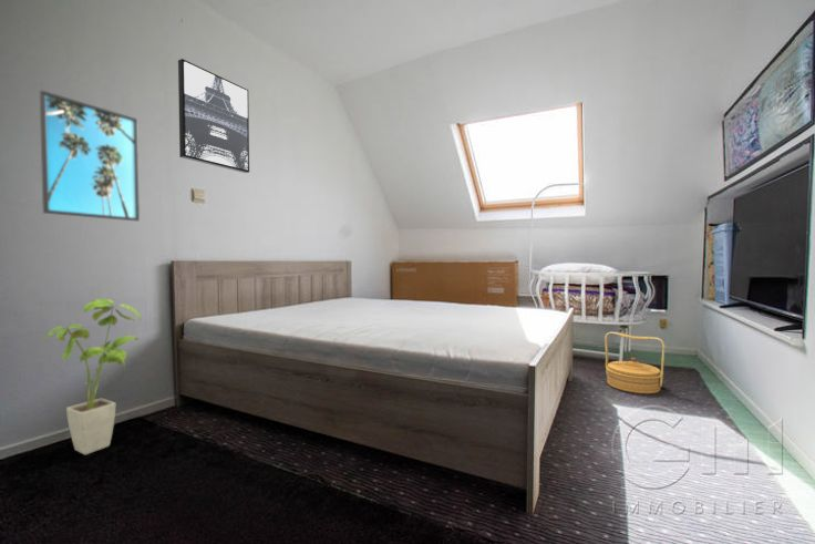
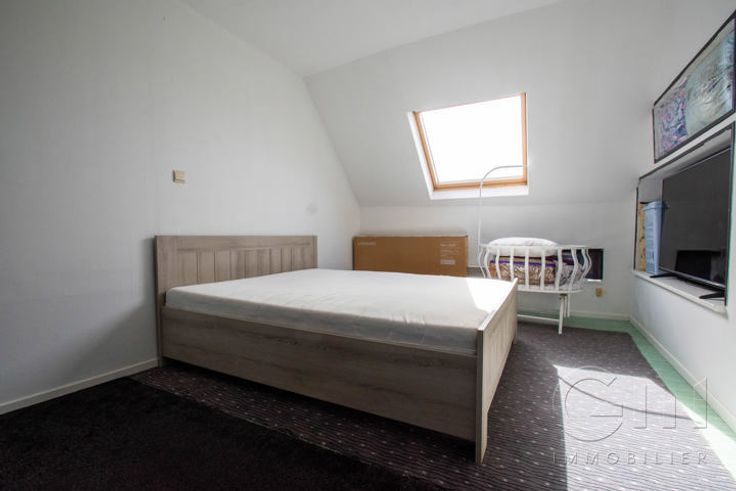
- basket (632, 360)
- wall art (216, 121)
- house plant (101, 372)
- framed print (93, 162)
